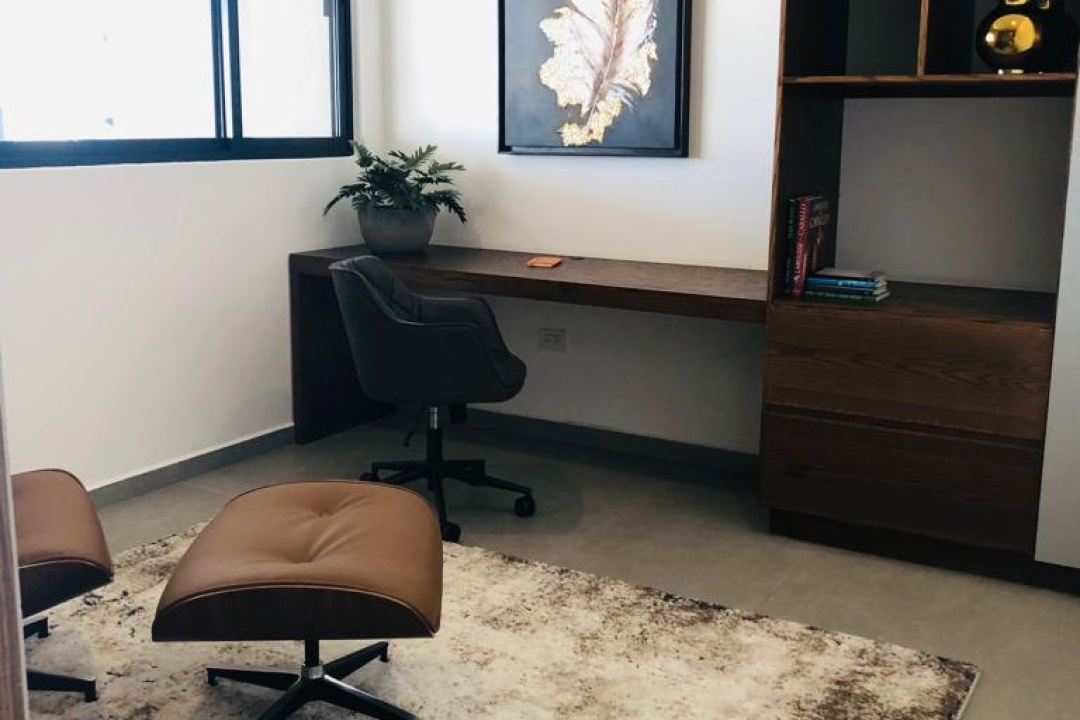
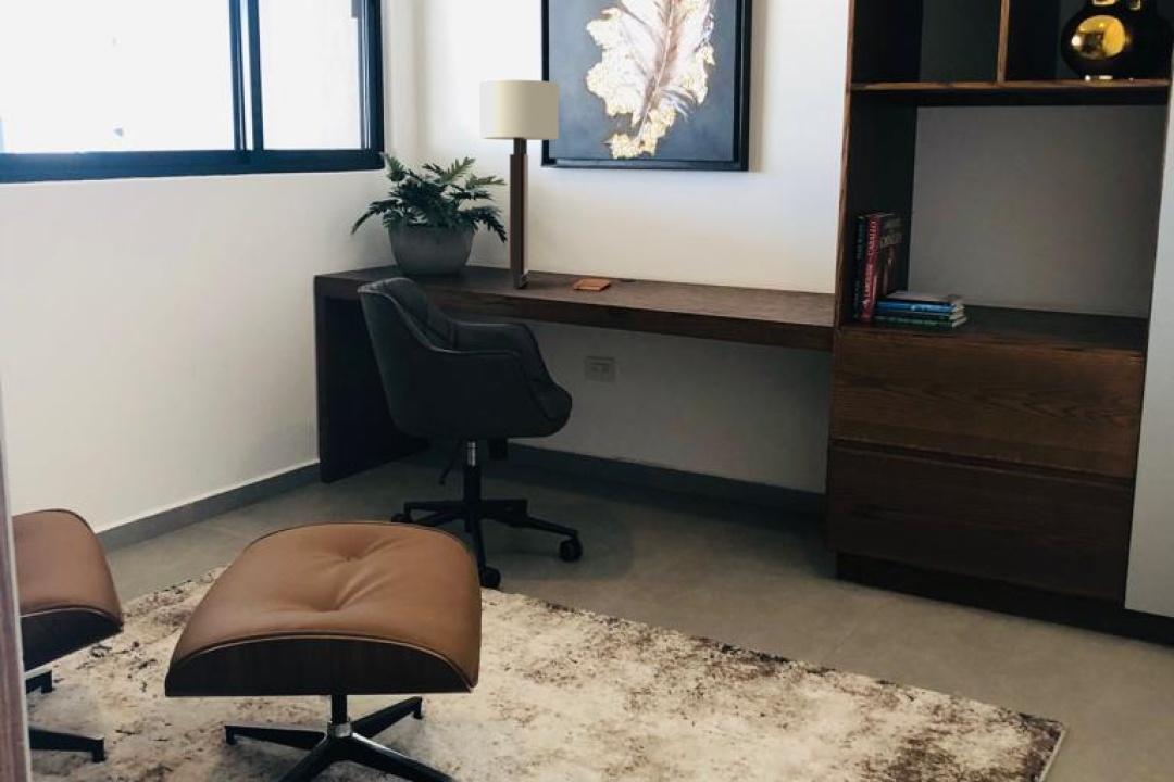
+ wall sconce (519, 185)
